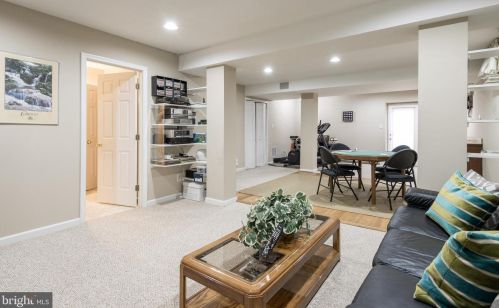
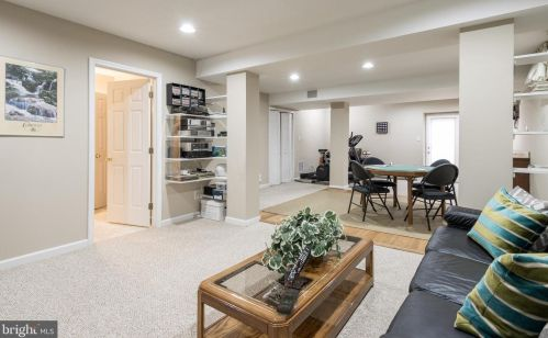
+ remote control (288, 300)
